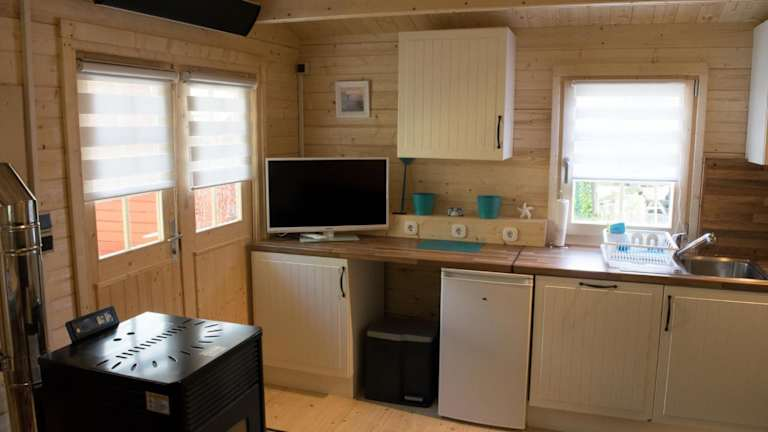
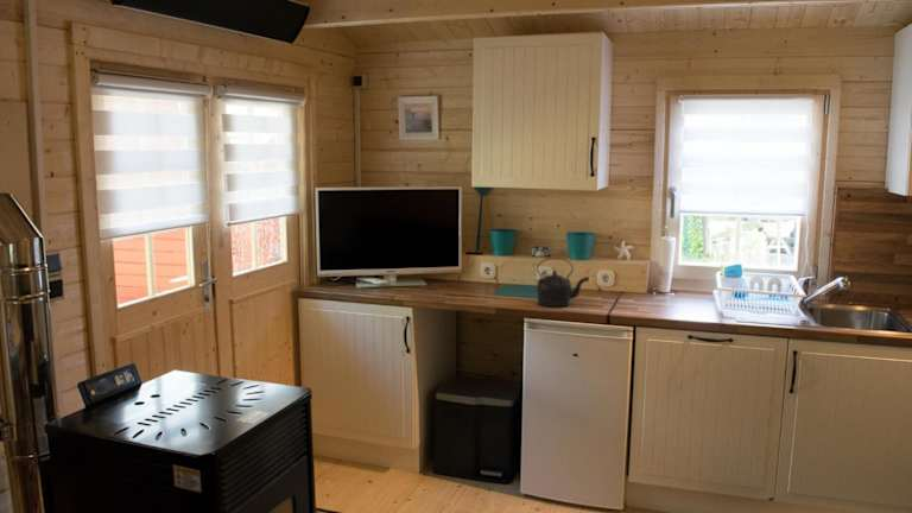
+ kettle (563, 280)
